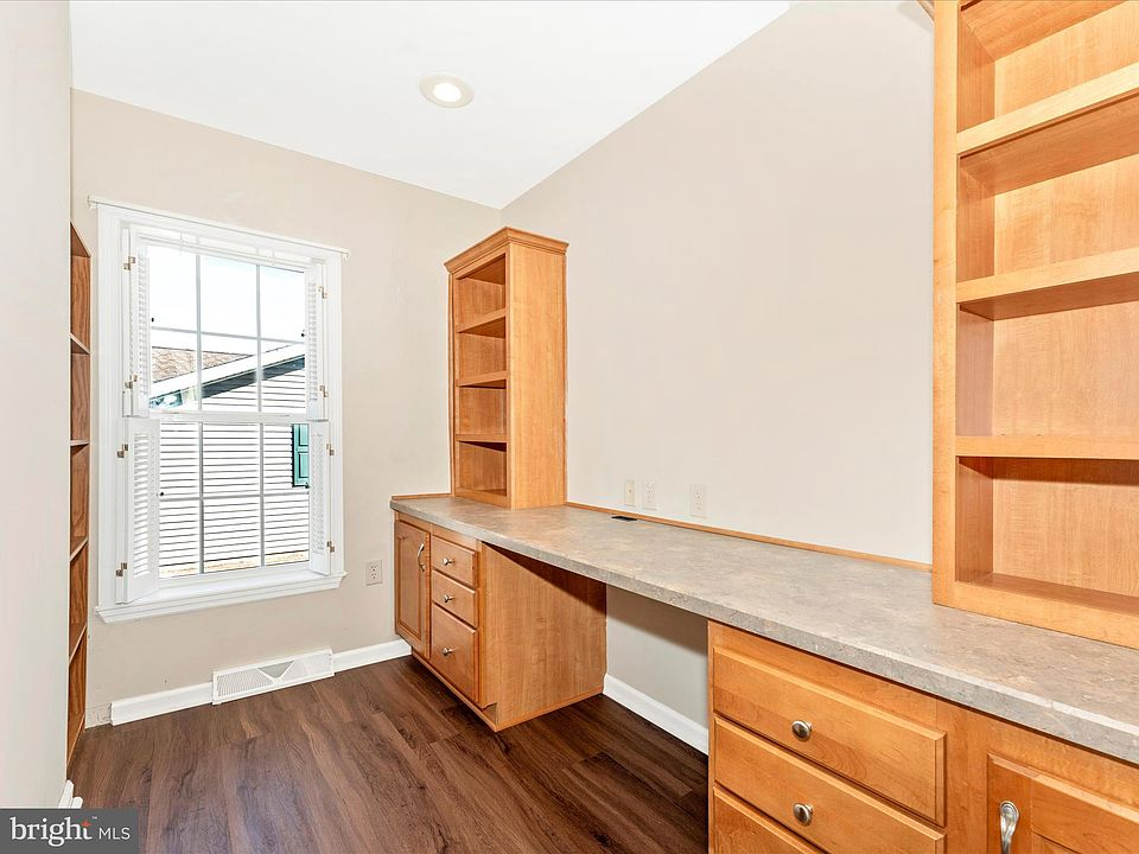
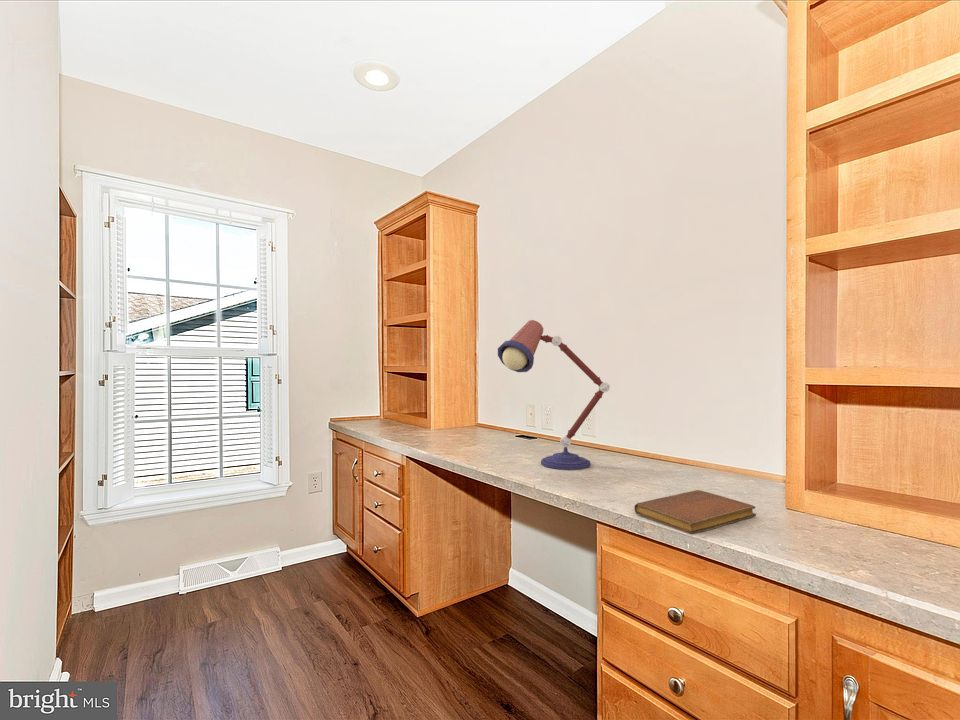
+ notebook (694, 509)
+ desk lamp (529, 369)
